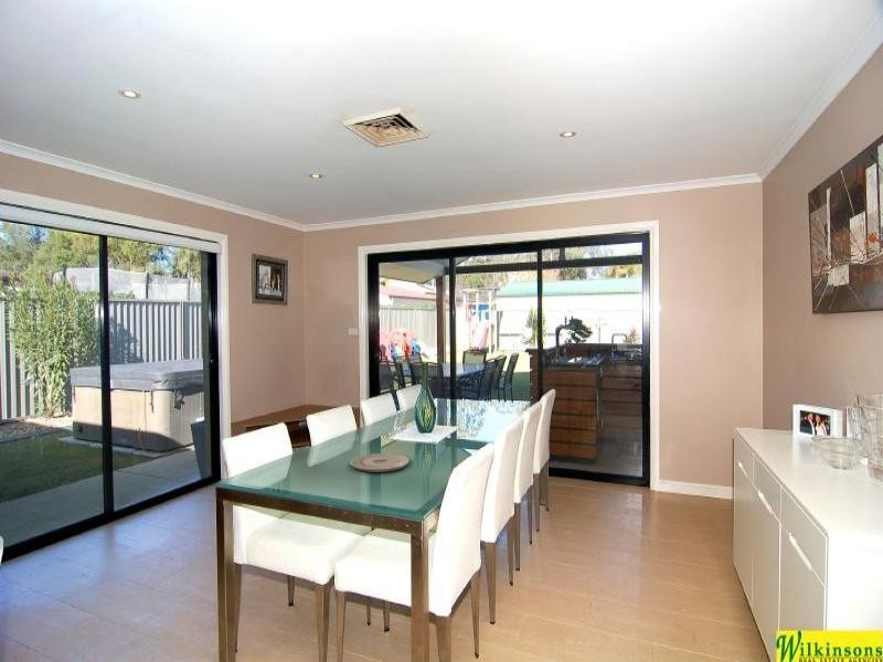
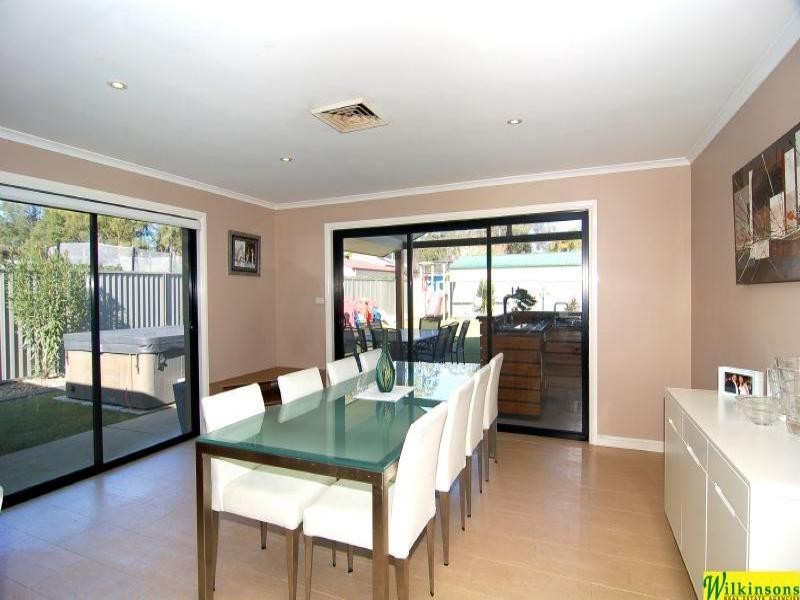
- plate (380, 462)
